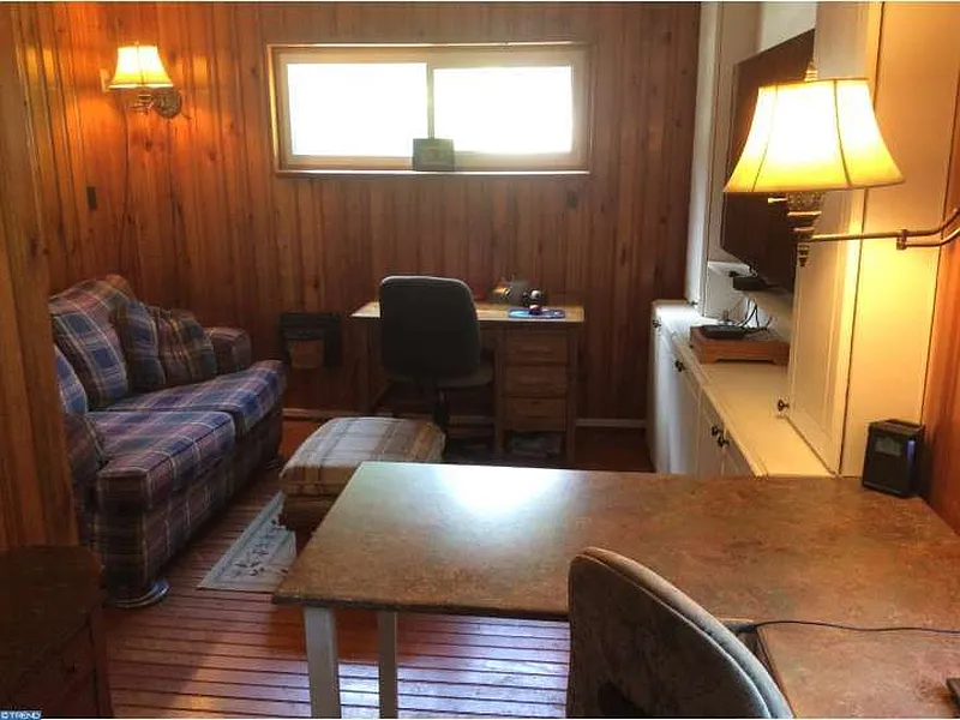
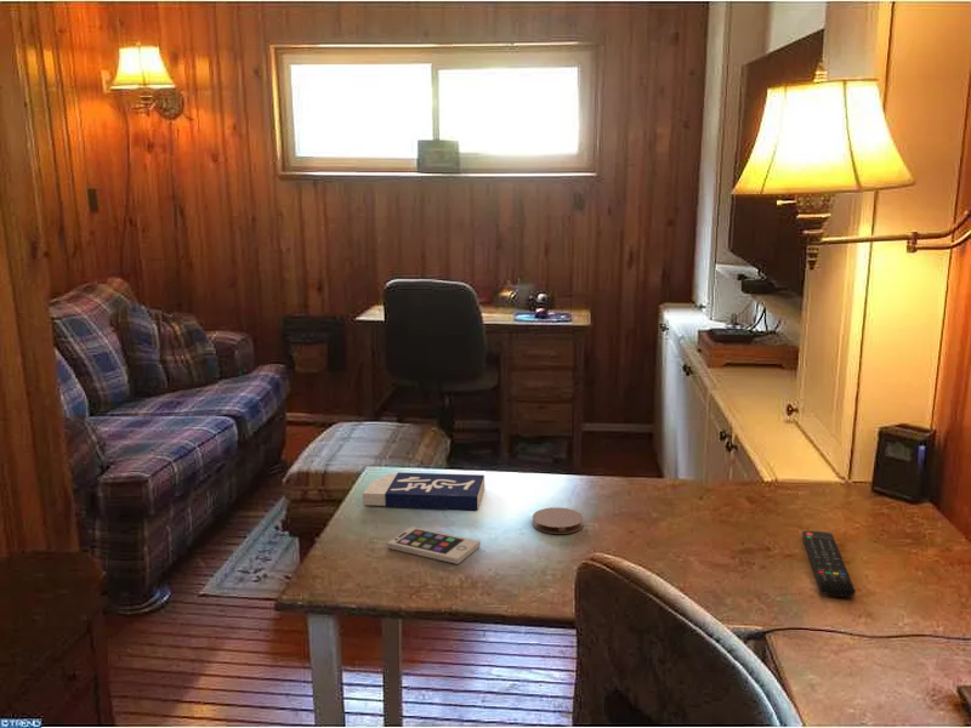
+ remote control (825, 561)
+ smartphone (433, 544)
+ book (425, 489)
+ coaster (557, 519)
